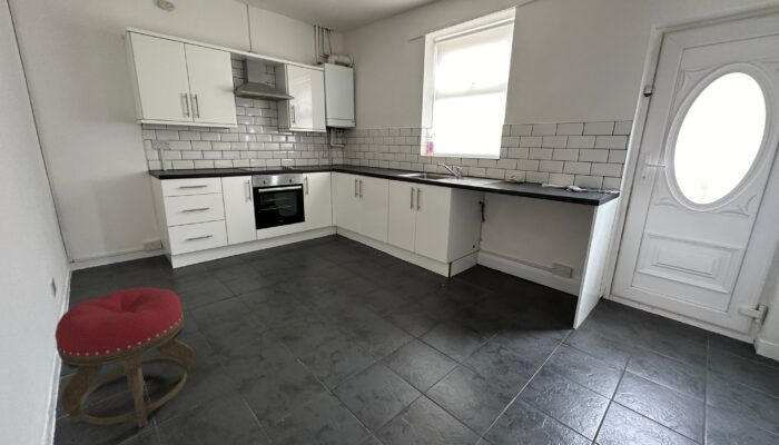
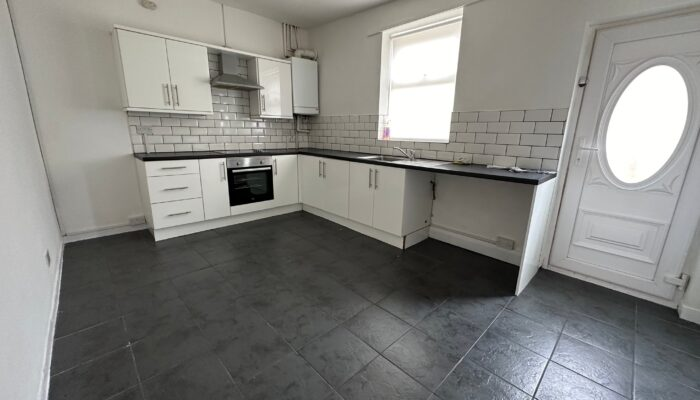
- stool (130, 352)
